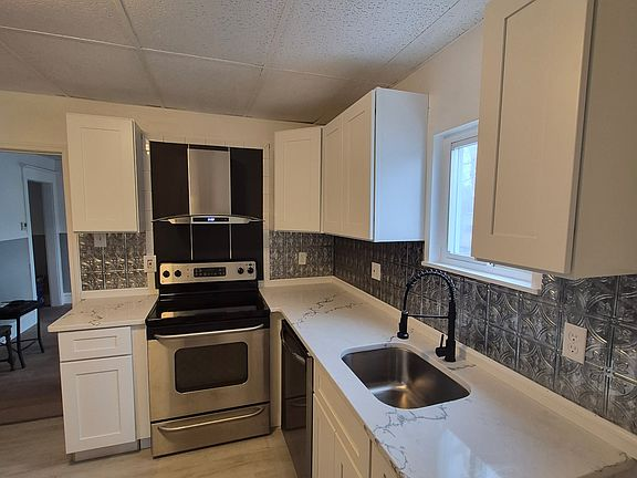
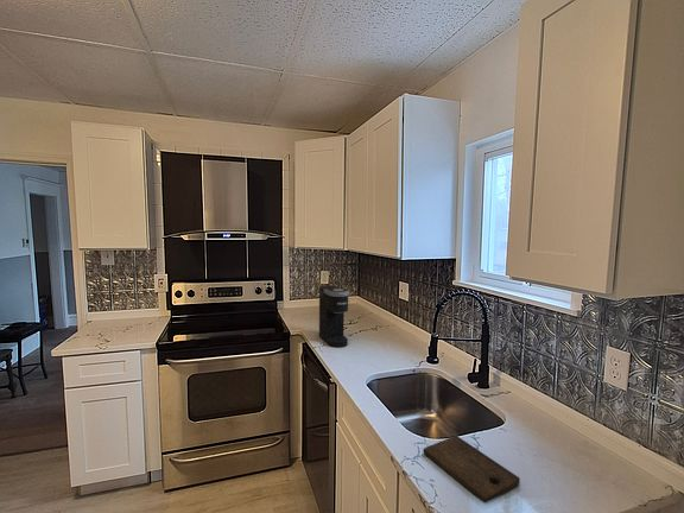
+ coffee maker (332, 314)
+ cutting board (468, 464)
